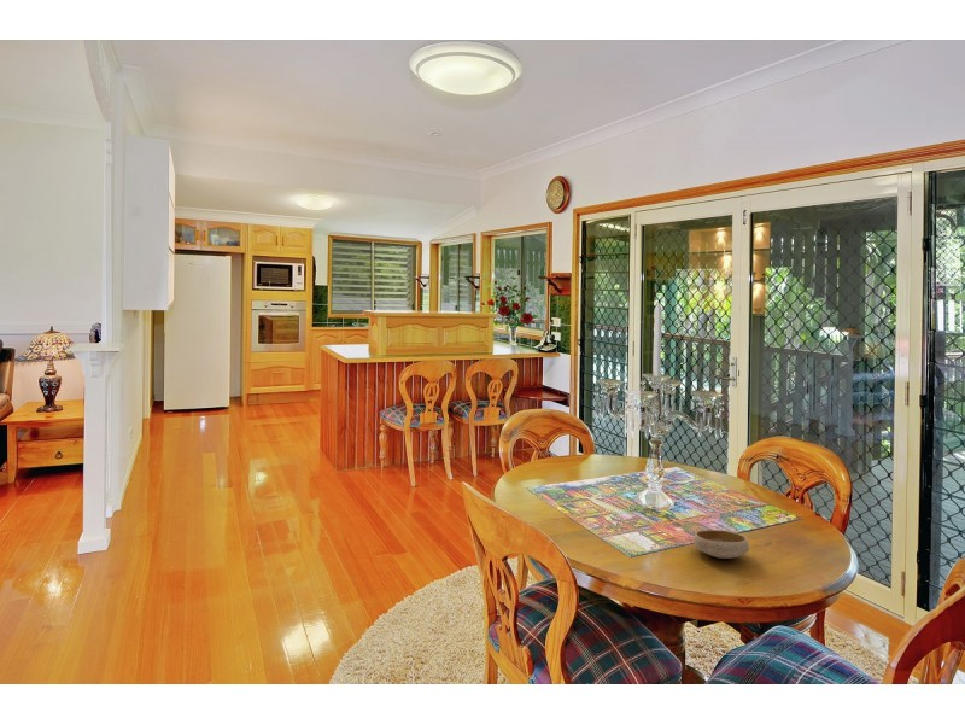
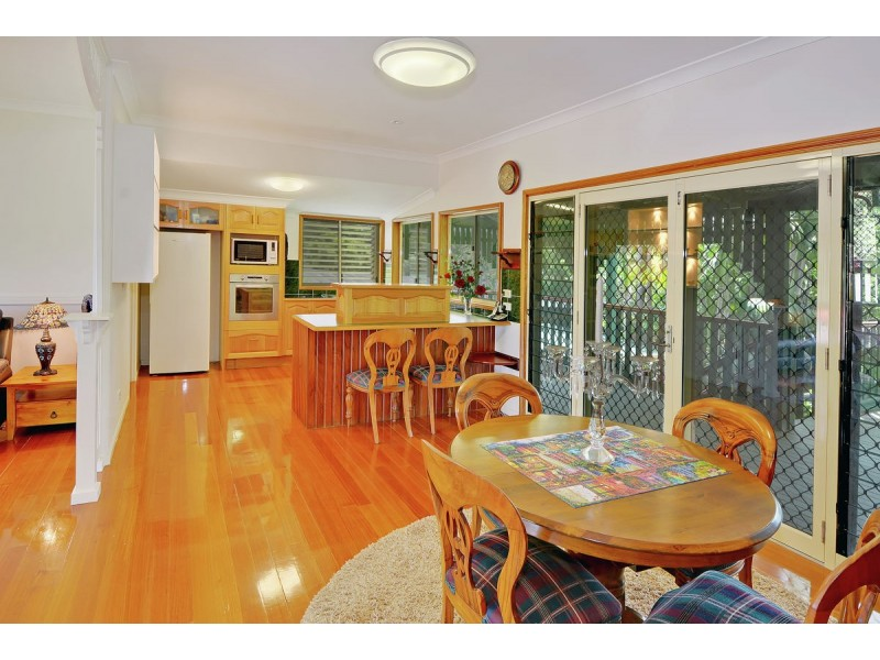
- bowl (720, 544)
